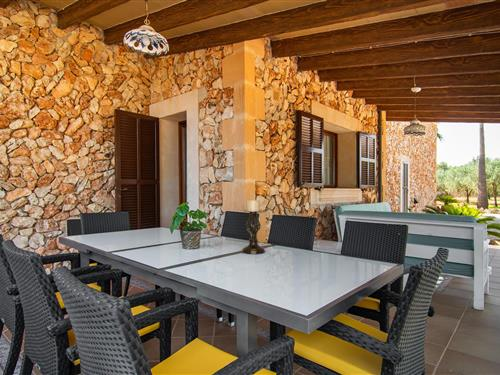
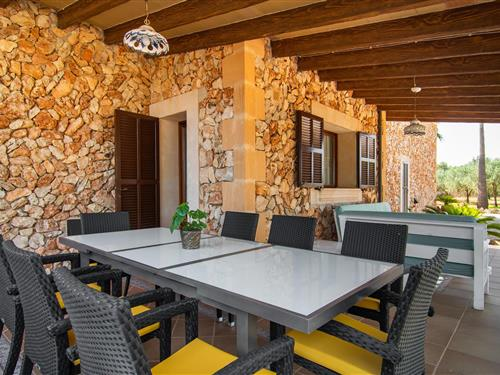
- candle holder (253, 225)
